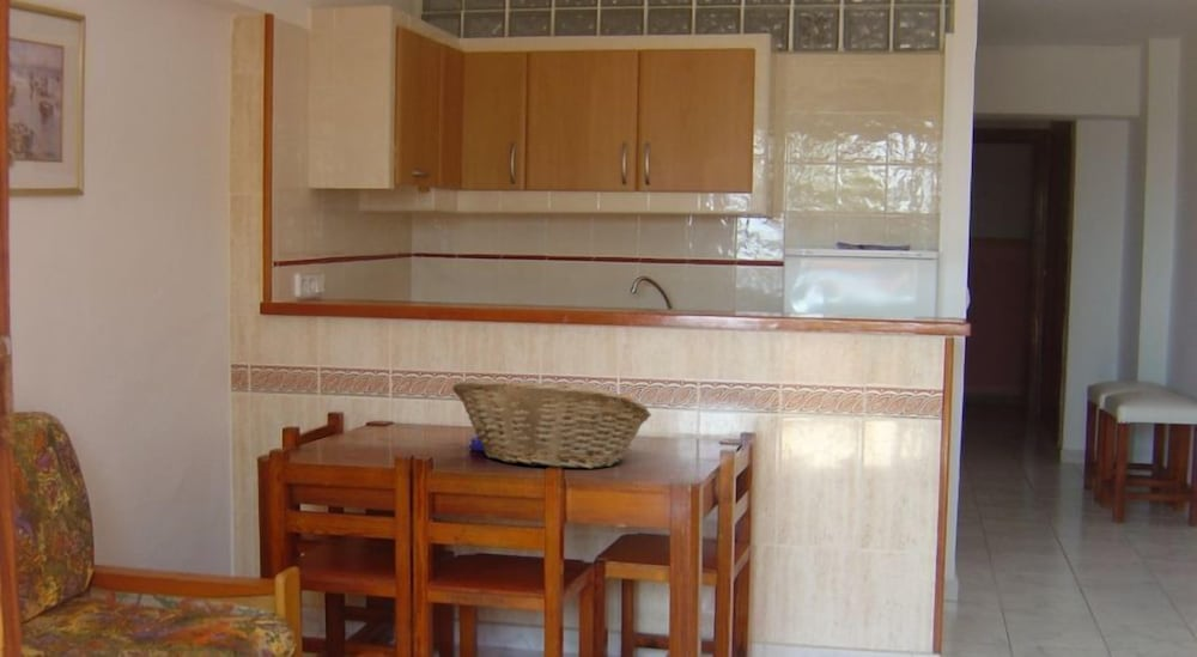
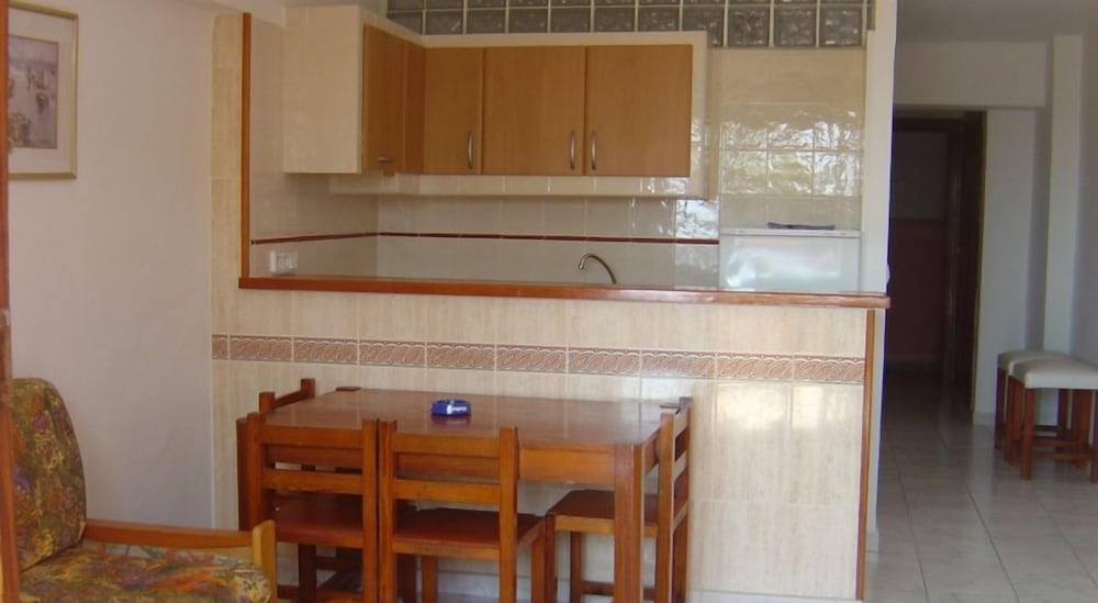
- fruit basket (551, 418)
